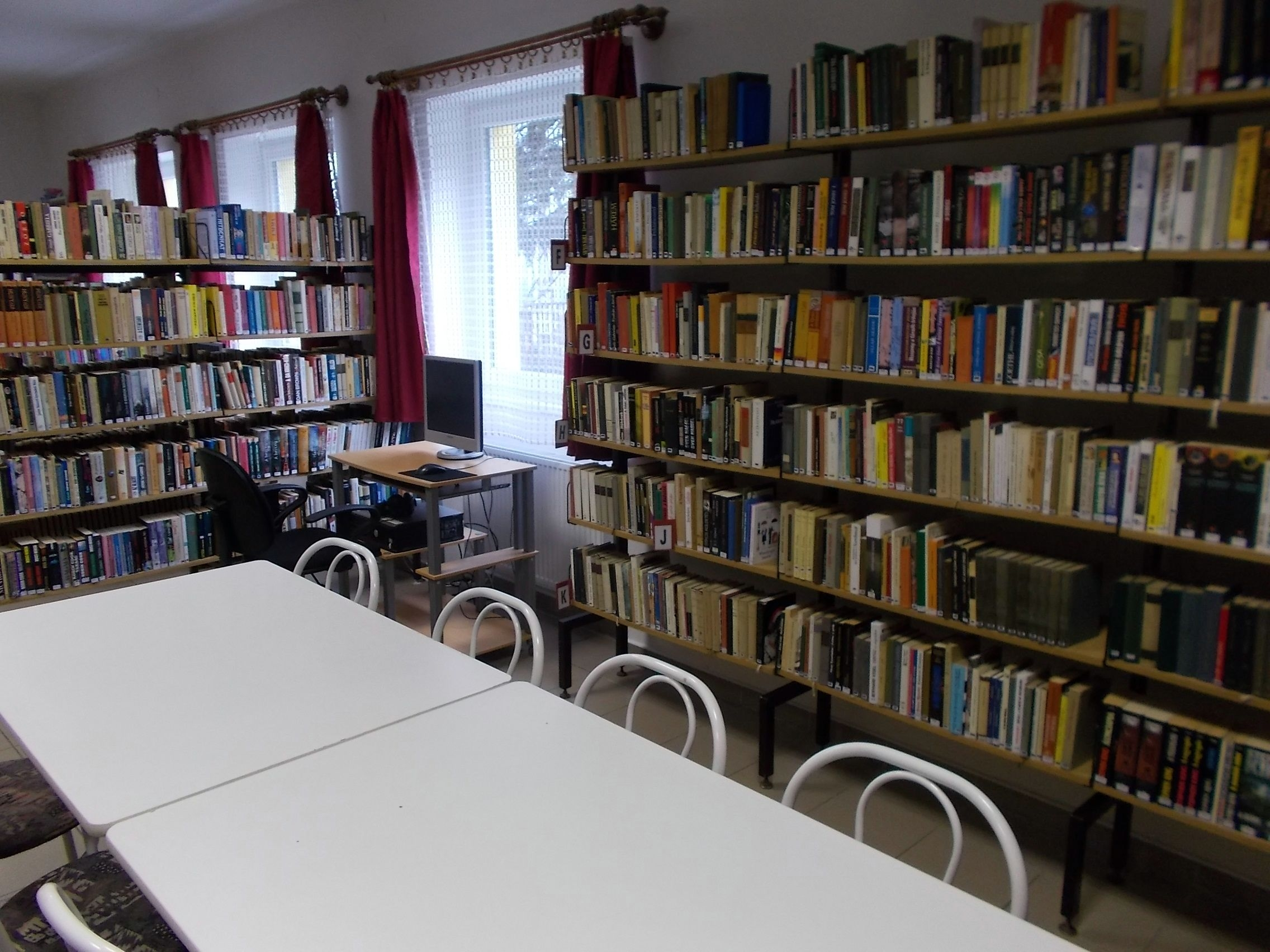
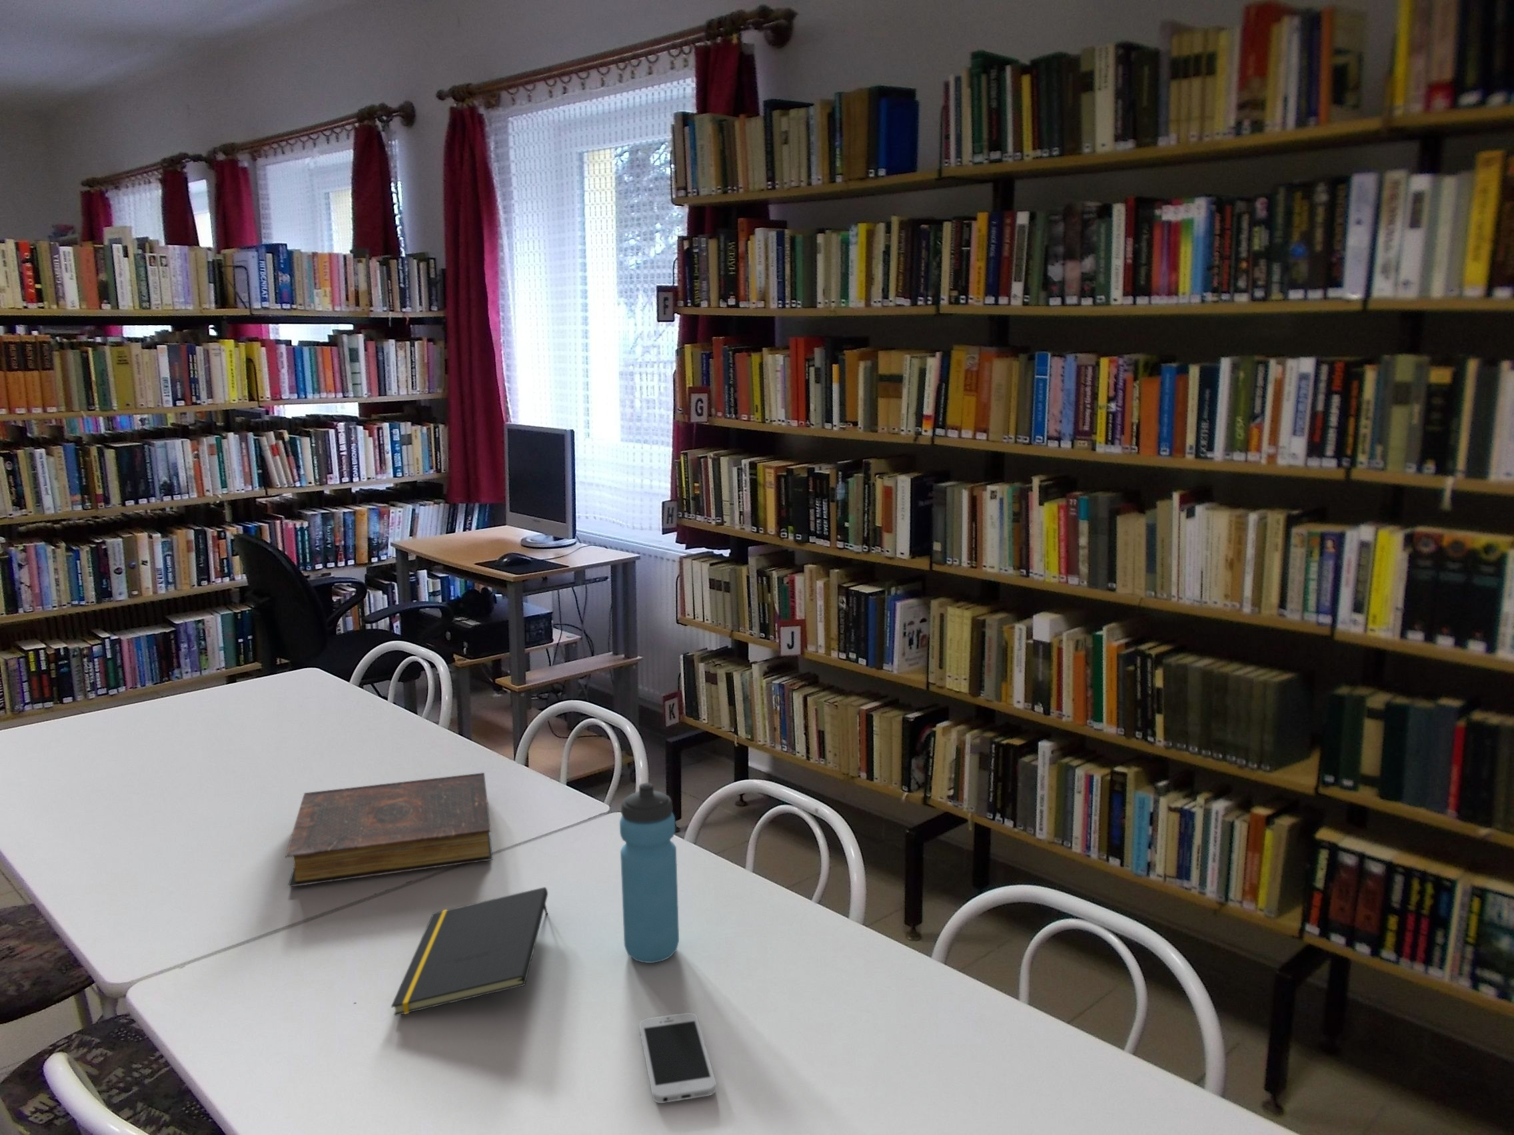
+ water bottle (649, 869)
+ notepad (476, 947)
+ book (395, 824)
+ smartphone (676, 1054)
